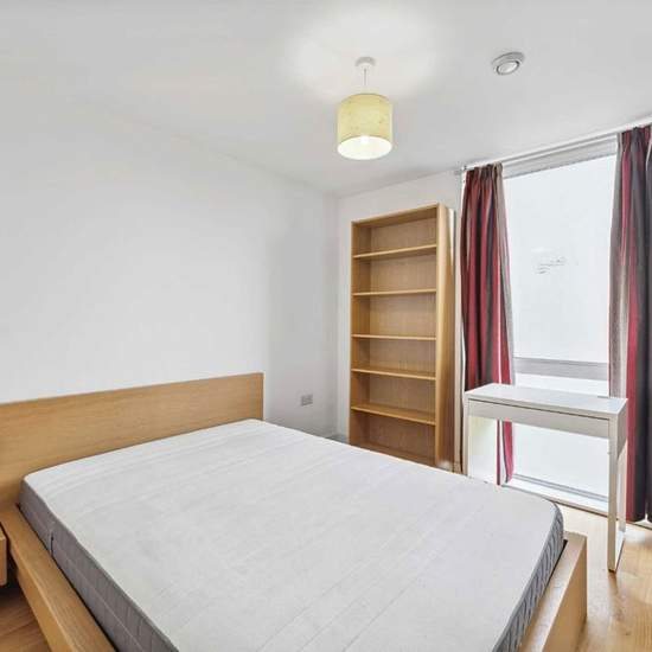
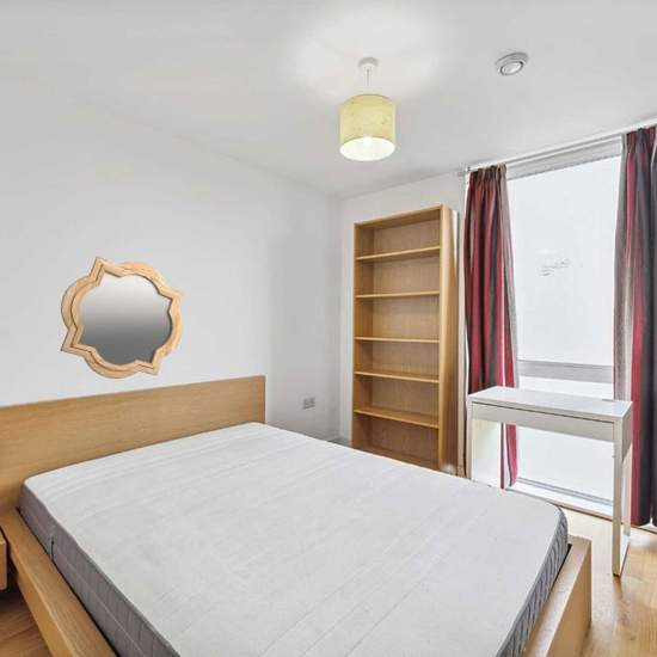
+ mirror (128, 319)
